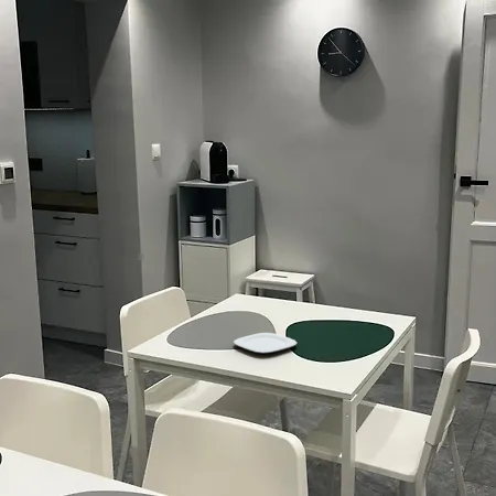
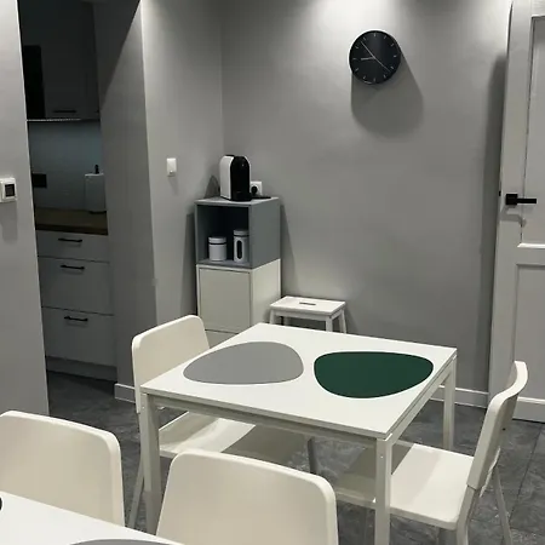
- plate (265, 344)
